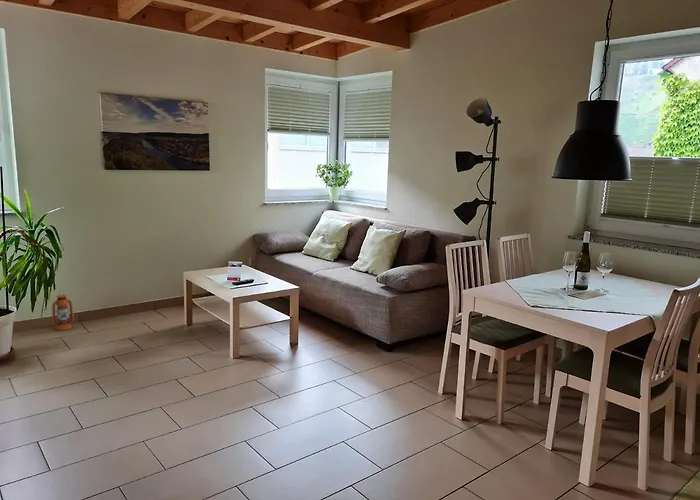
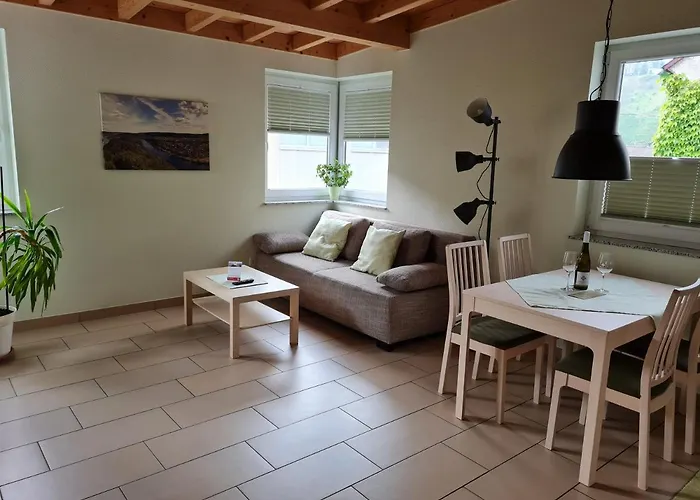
- lantern (62, 309)
